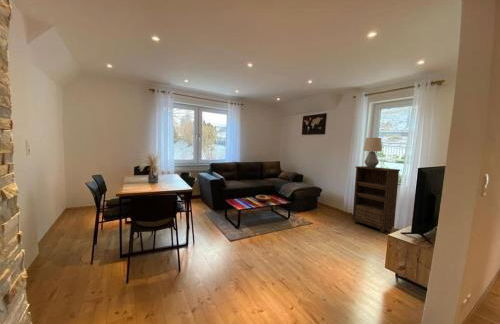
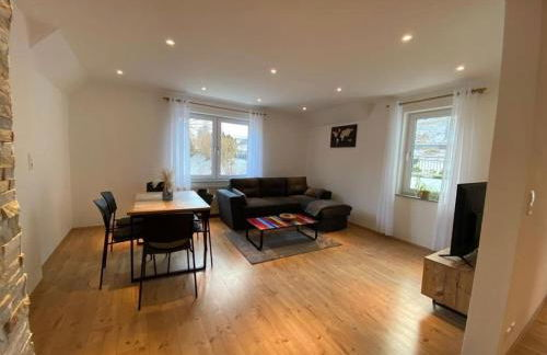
- lamp (372, 152)
- bookshelf (374, 197)
